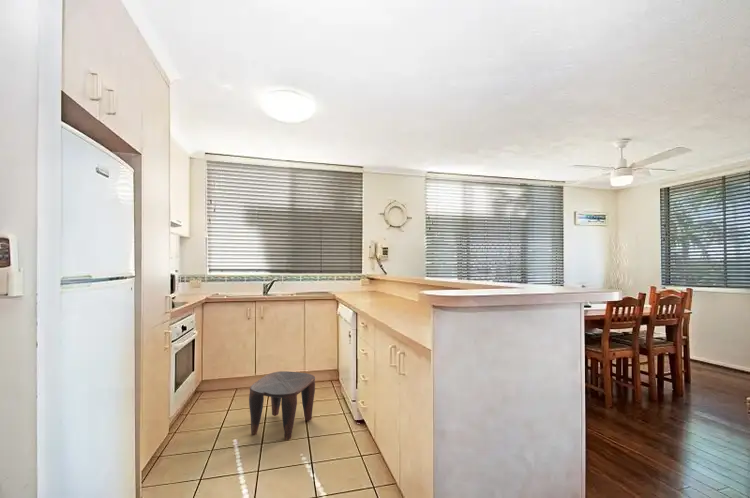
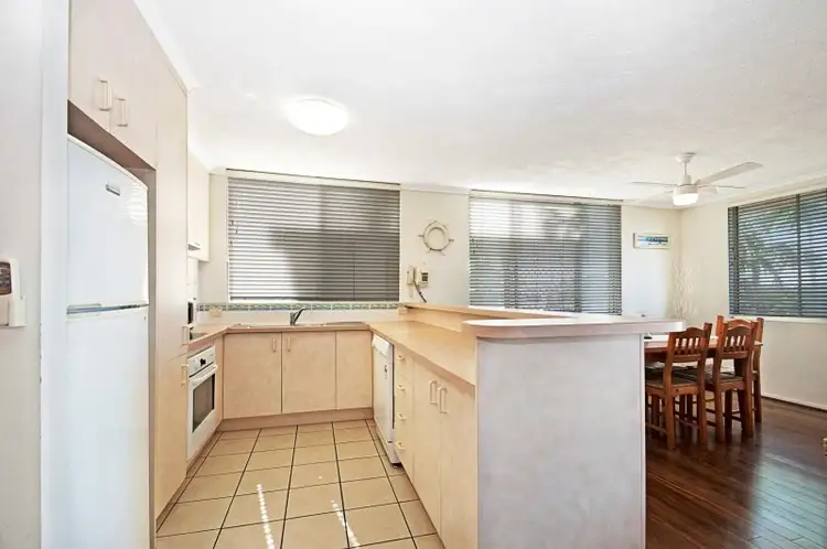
- stool (283, 403)
